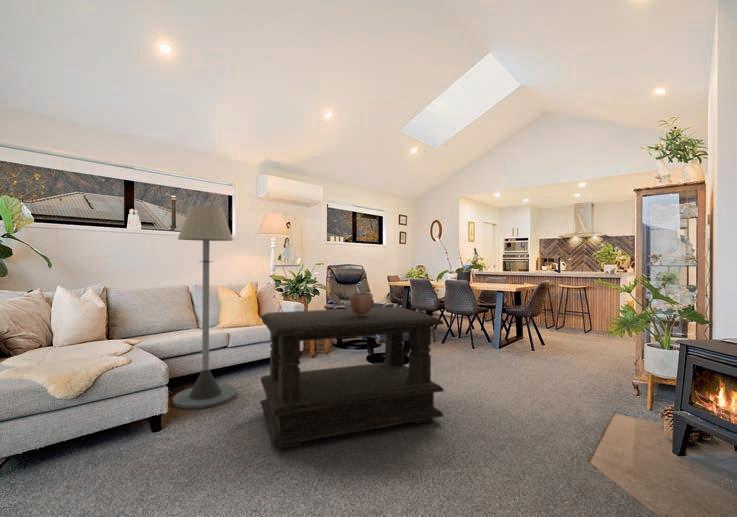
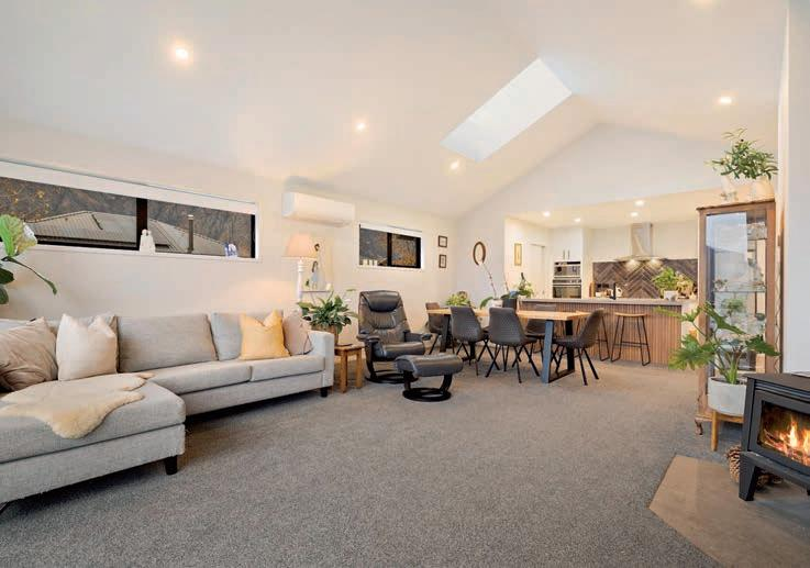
- coffee table (348, 366)
- floor lamp (205, 302)
- decorative bowl (360, 304)
